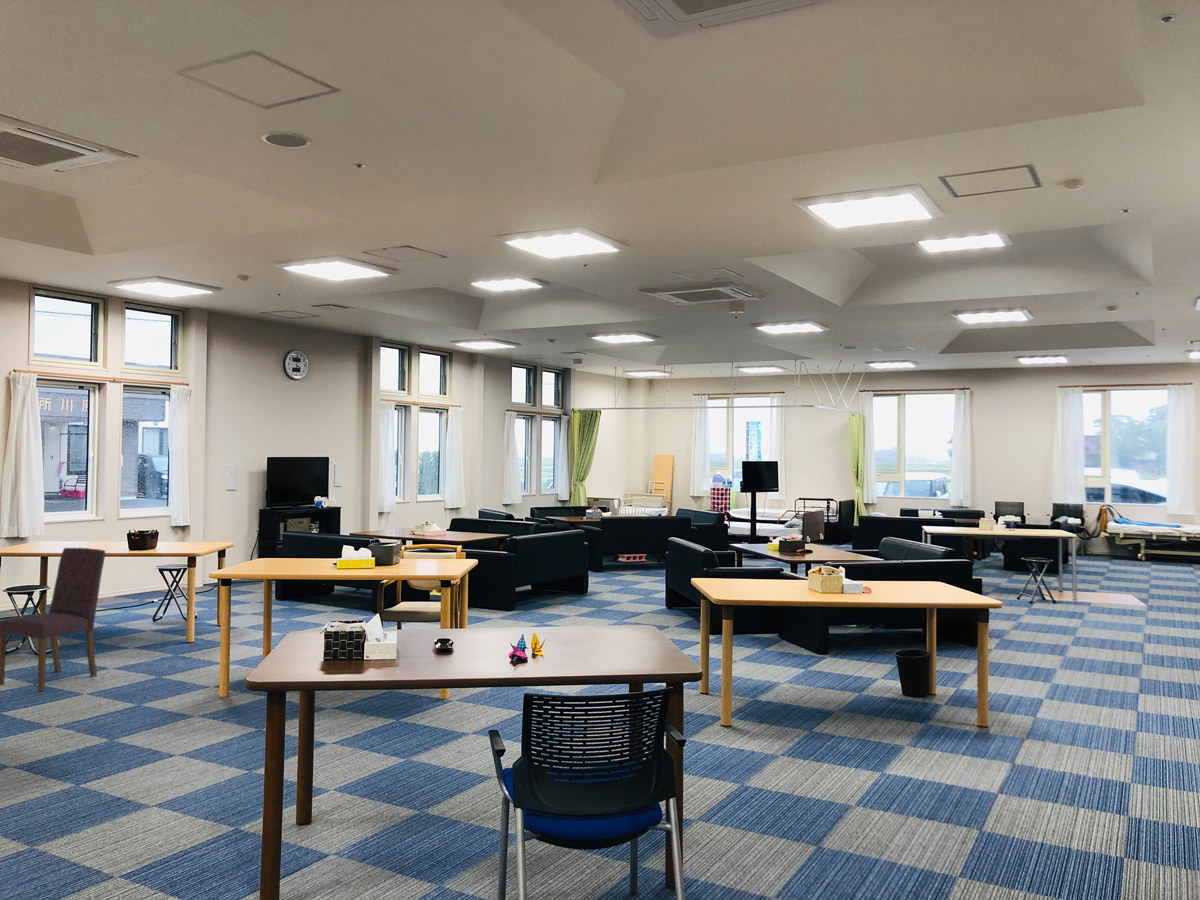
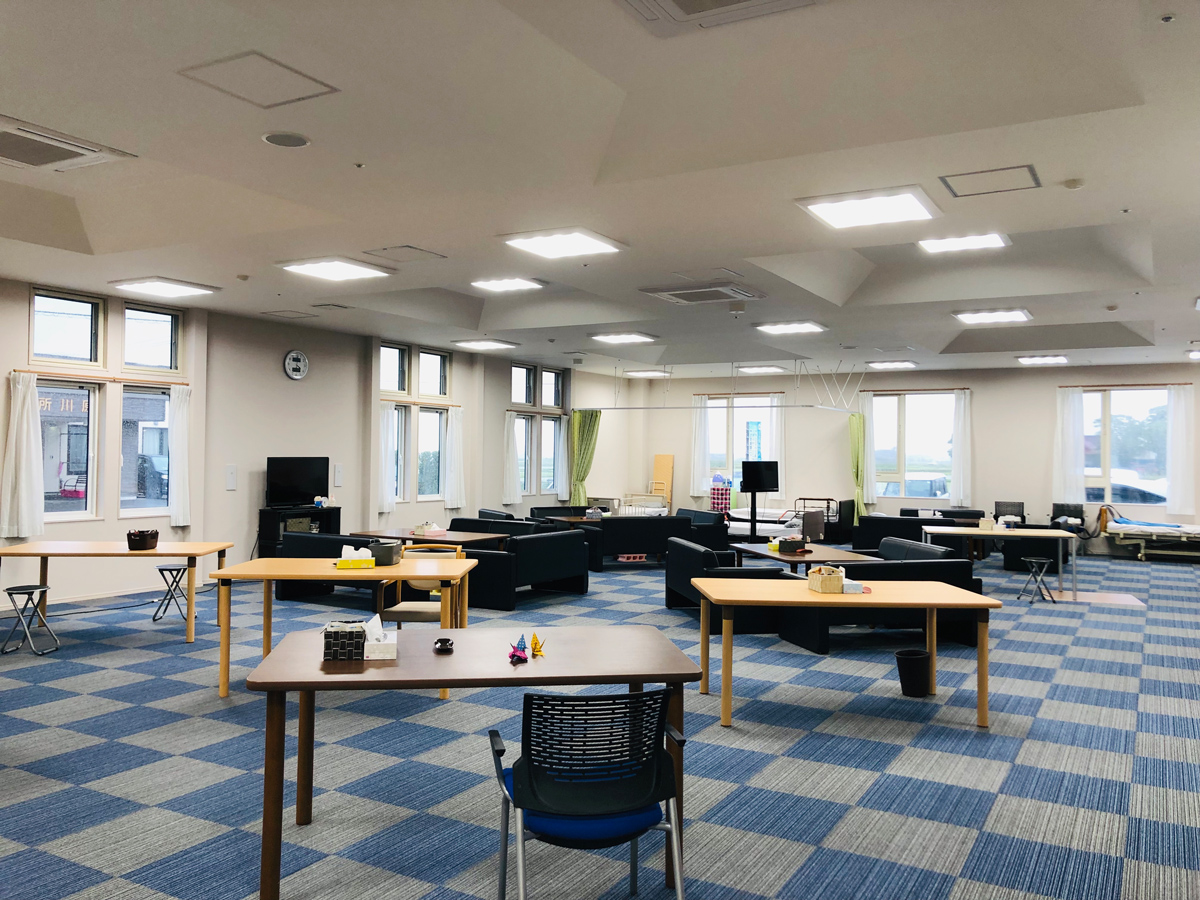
- dining chair (53, 615)
